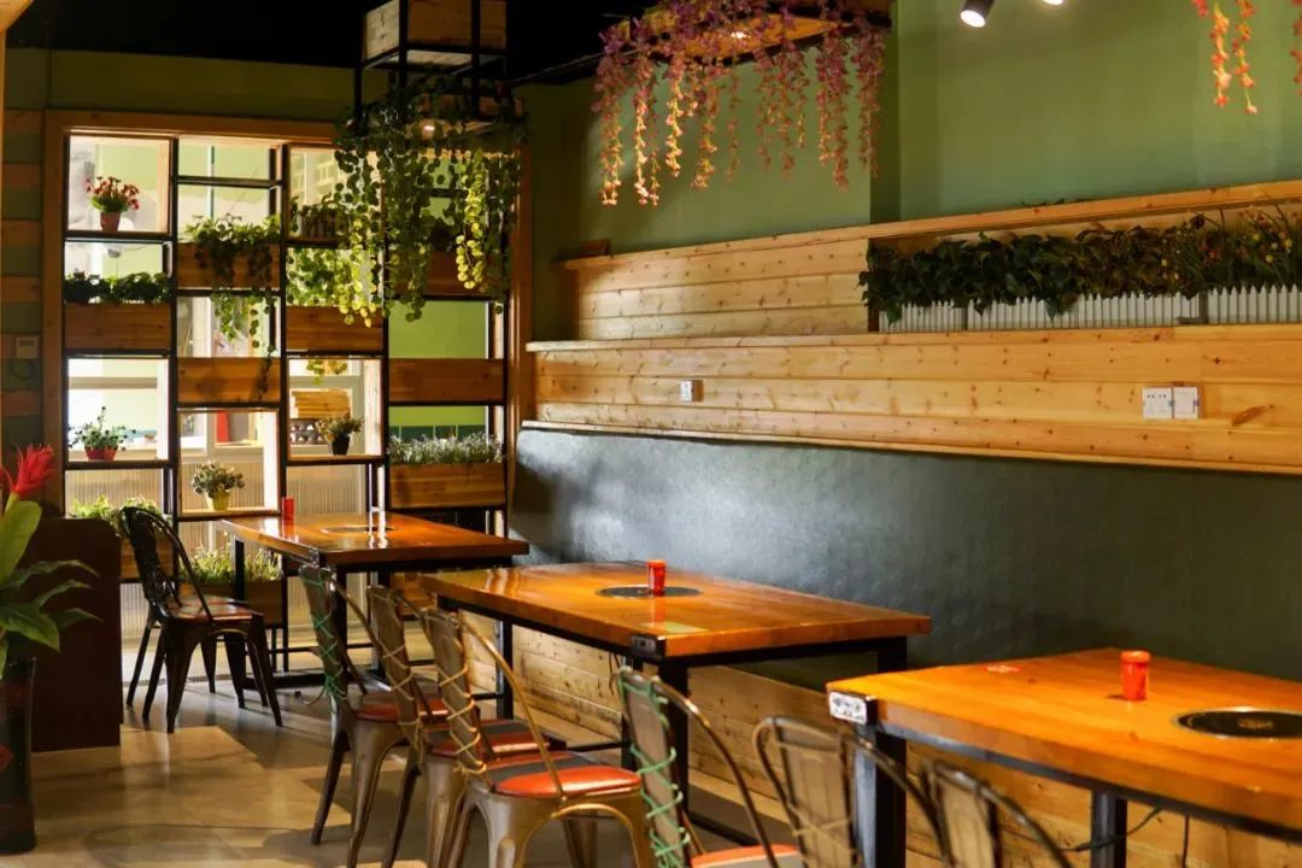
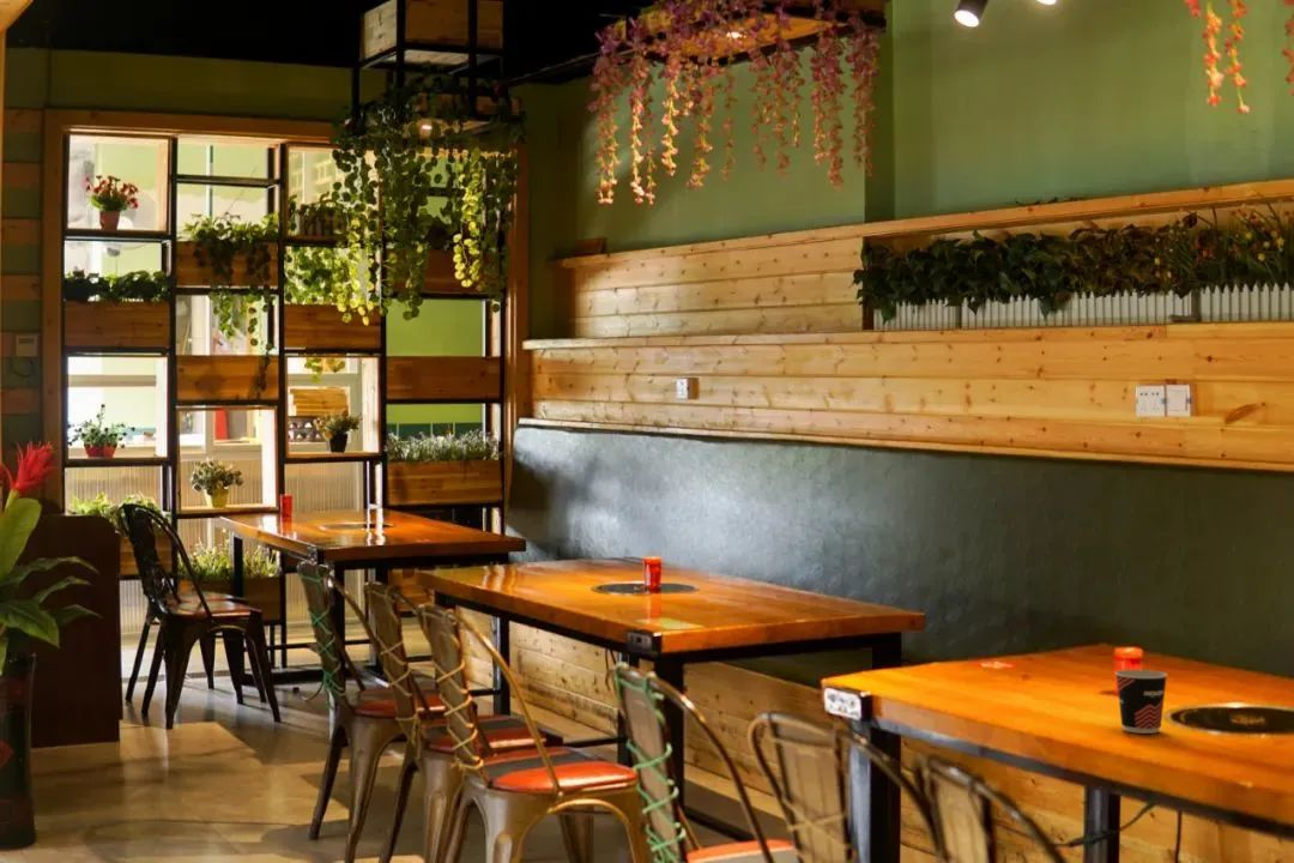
+ cup (1141, 701)
